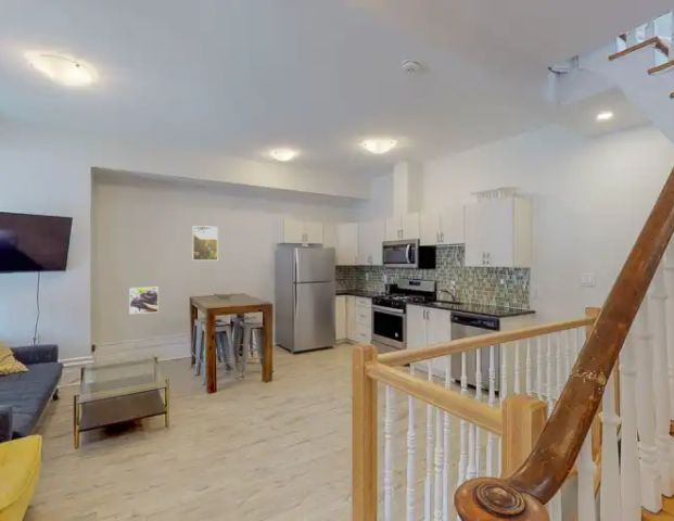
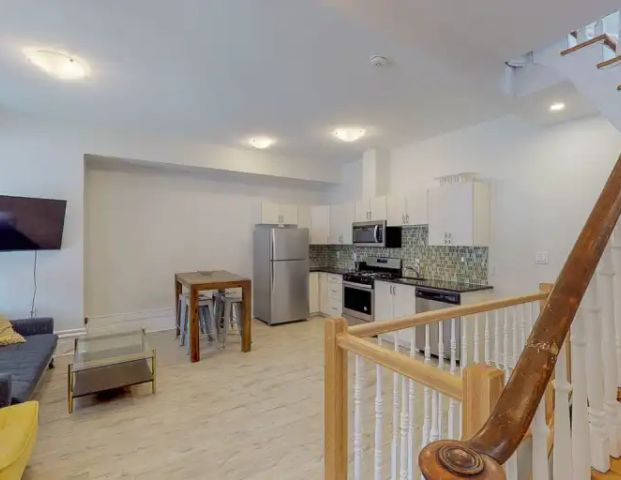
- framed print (143, 300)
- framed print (205, 243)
